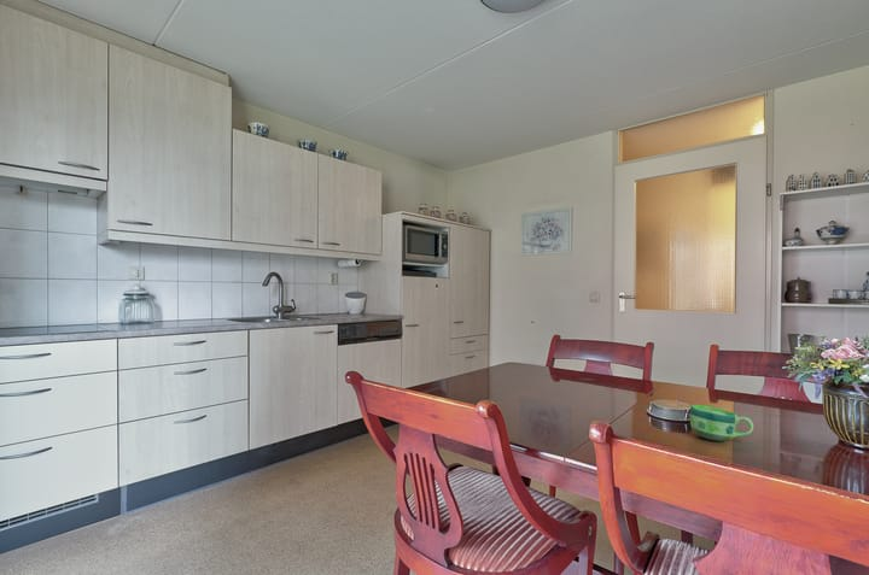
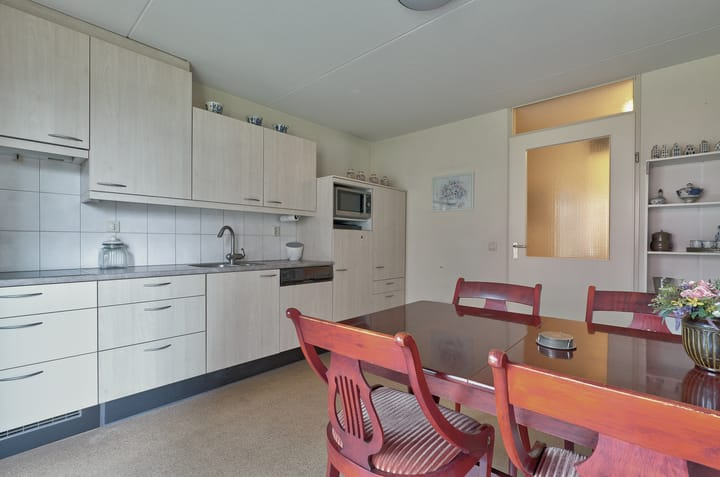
- cup (719, 423)
